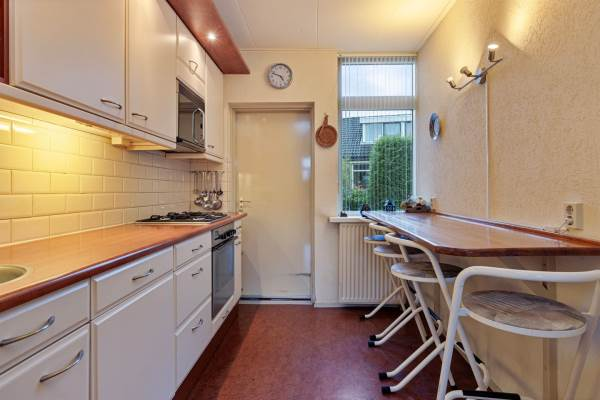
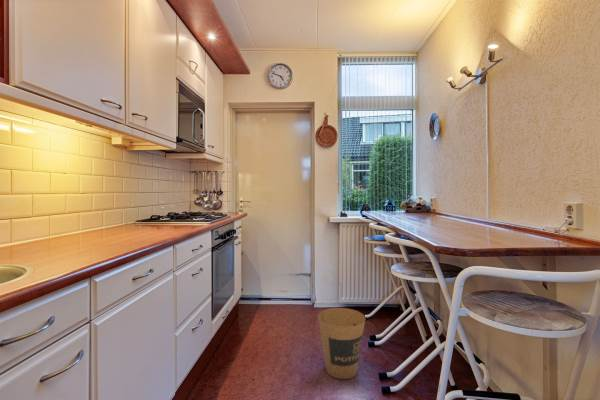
+ trash can (341, 343)
